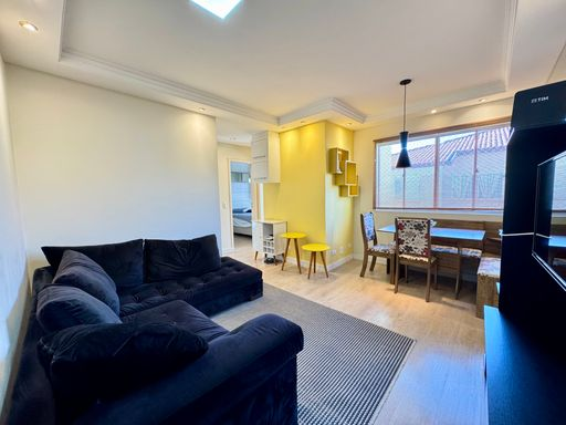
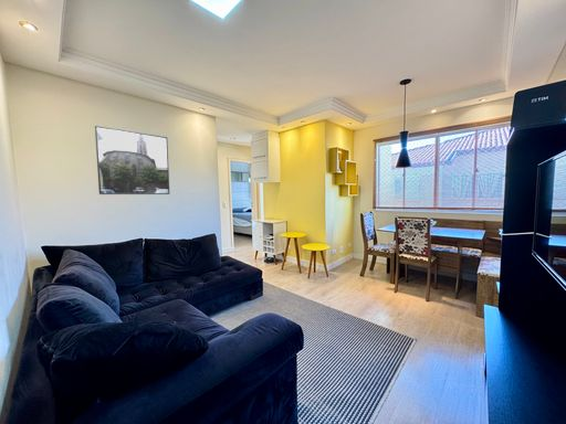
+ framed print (136, 163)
